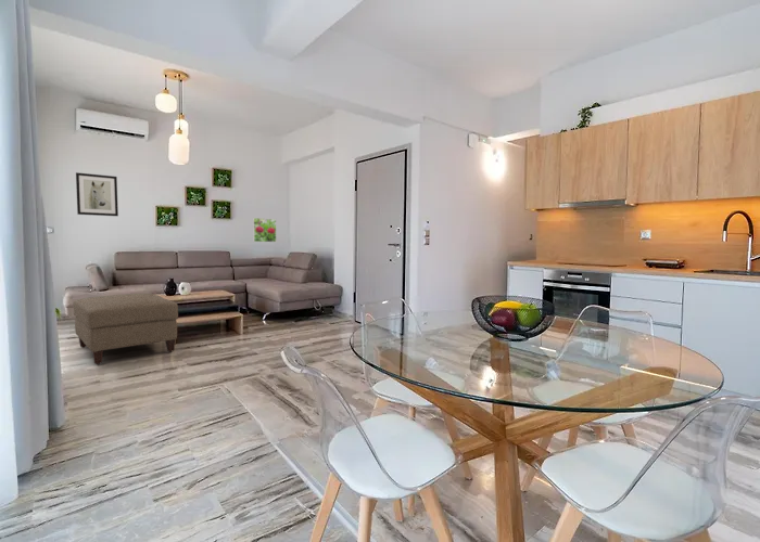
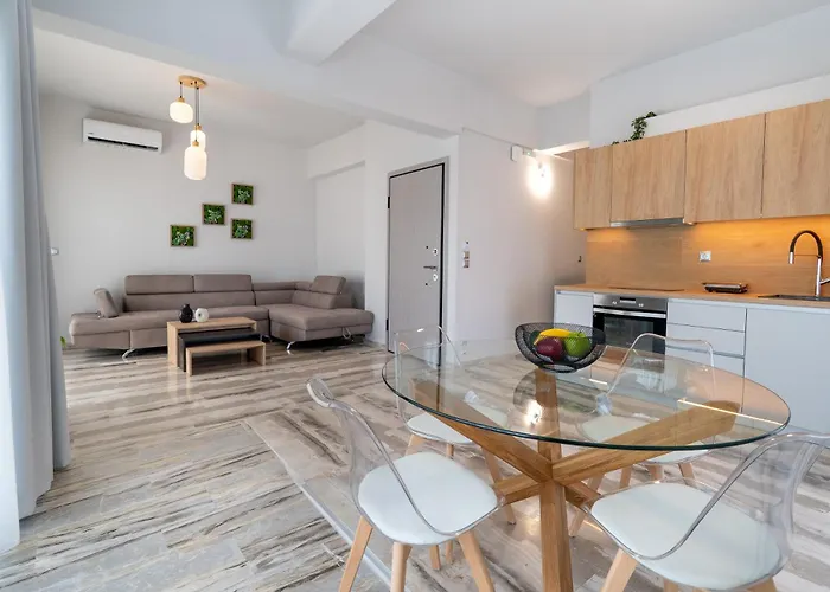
- wall art (97, 195)
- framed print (265, 230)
- ottoman (125, 322)
